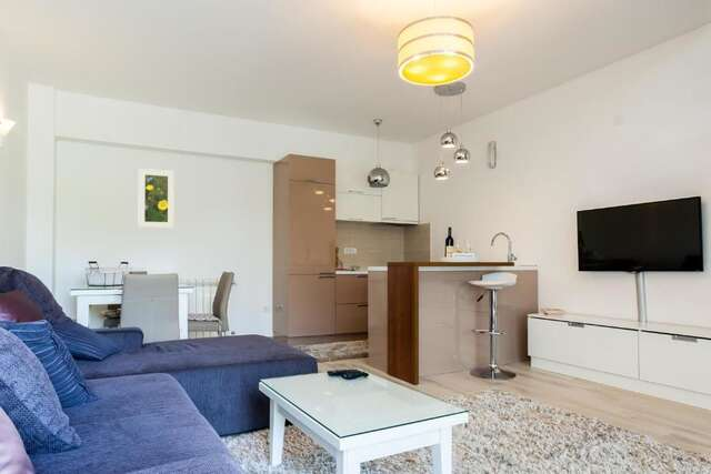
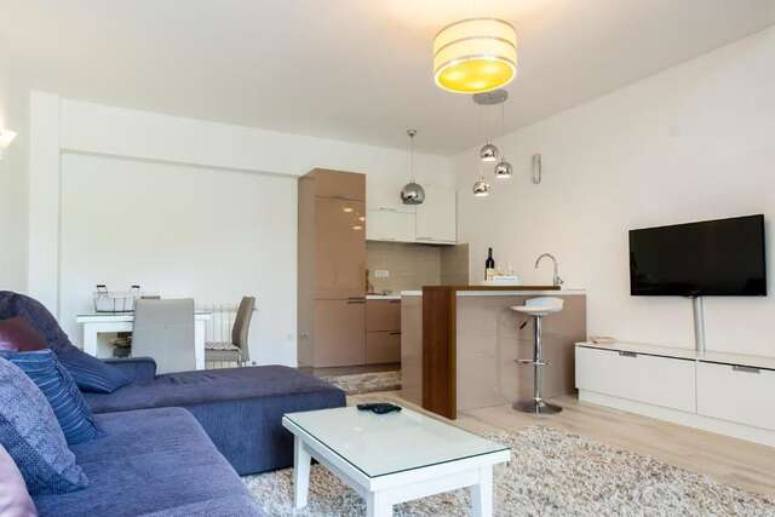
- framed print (156, 198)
